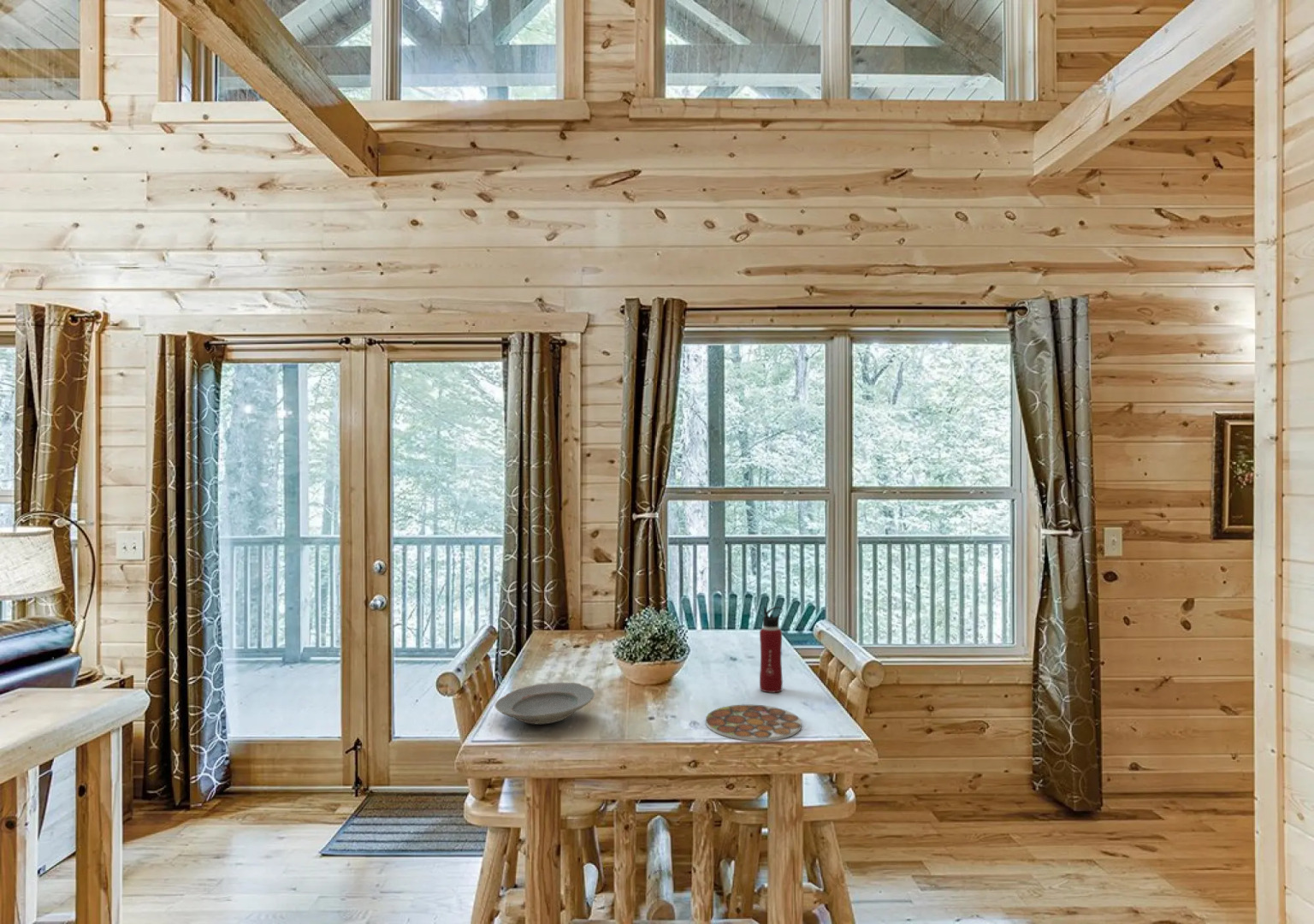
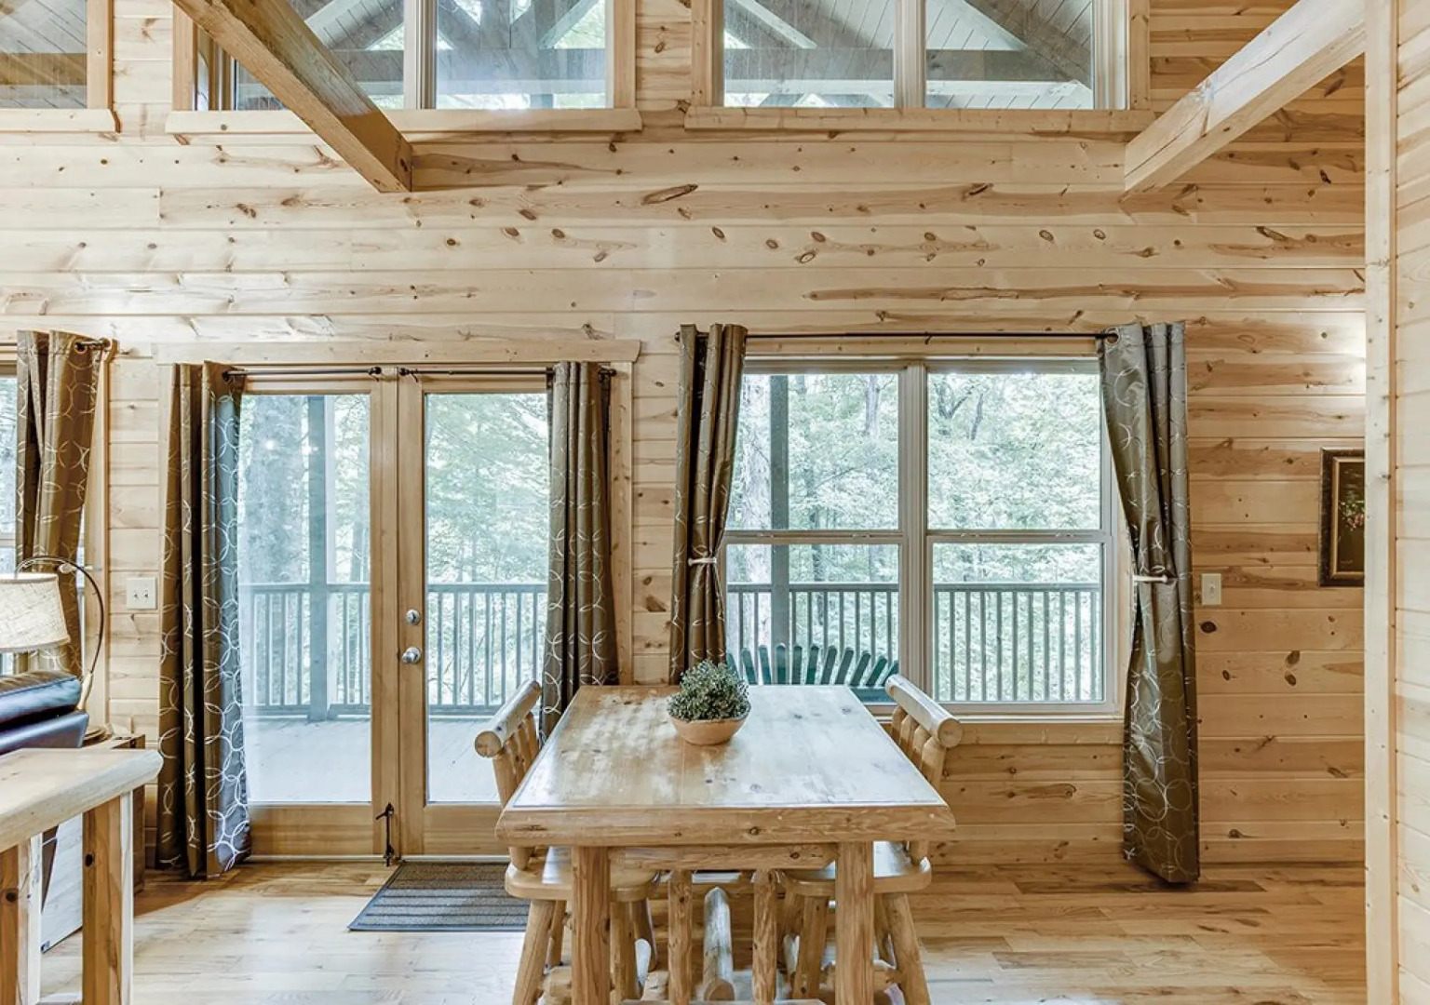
- water bottle (771, 648)
- plate (753, 721)
- plate (545, 706)
